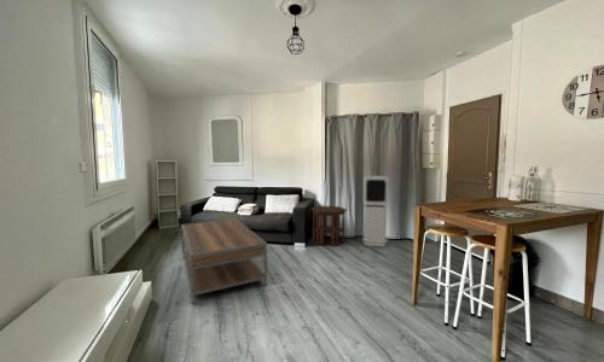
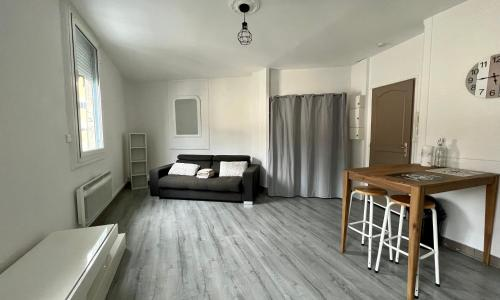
- coffee table (217, 251)
- side table (329, 226)
- air purifier (374, 209)
